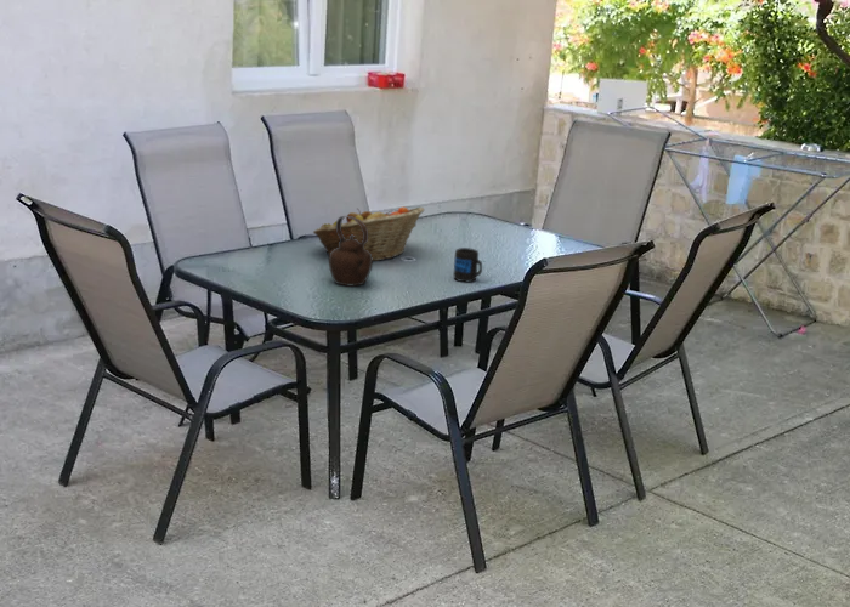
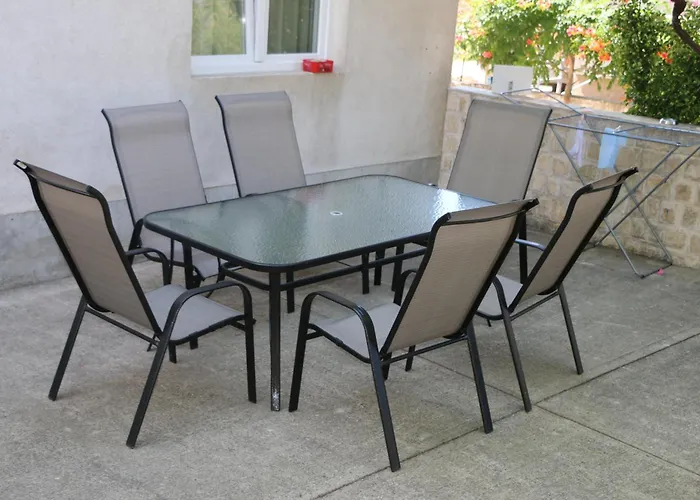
- teapot (353, 251)
- mug (469, 265)
- fruit basket (369, 228)
